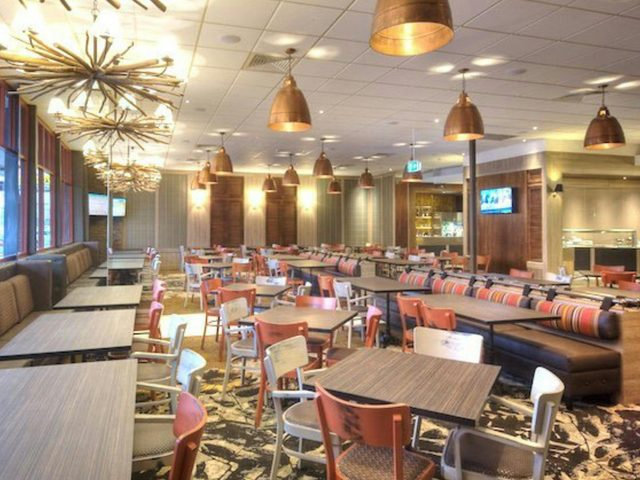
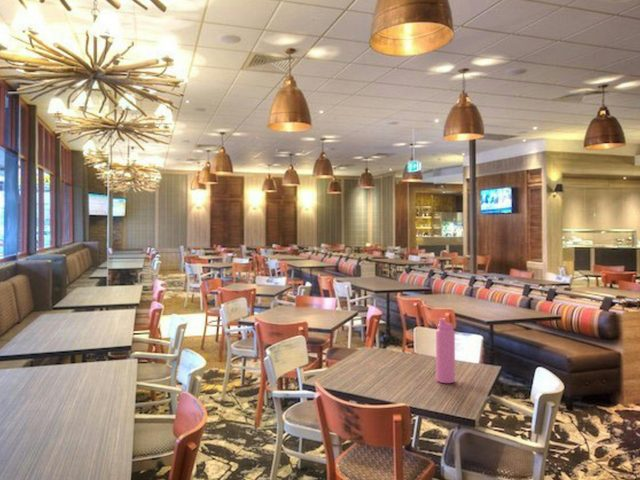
+ water bottle (445, 349)
